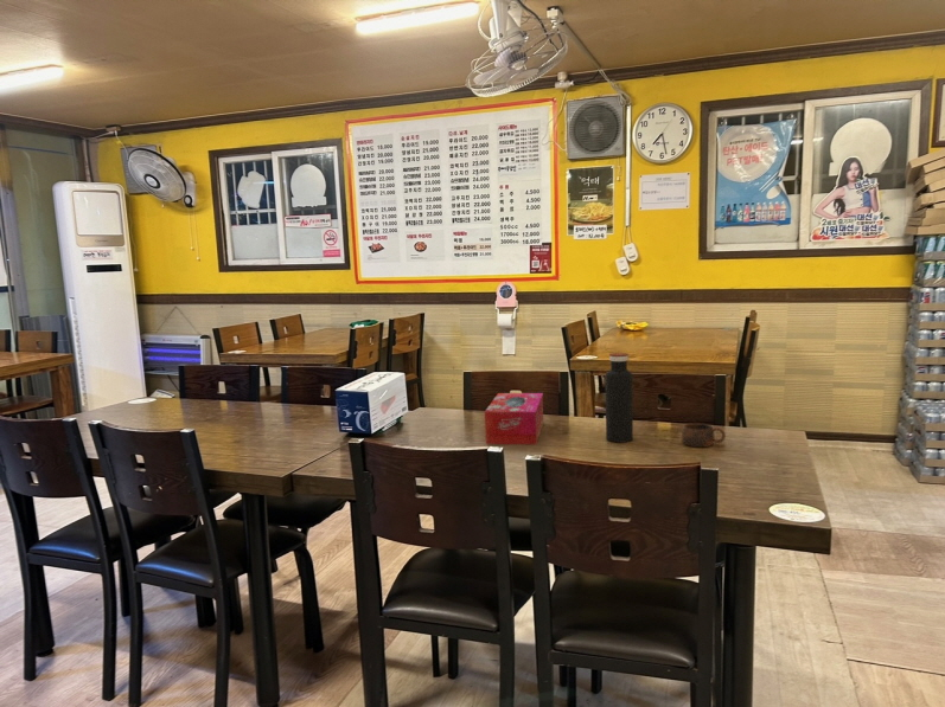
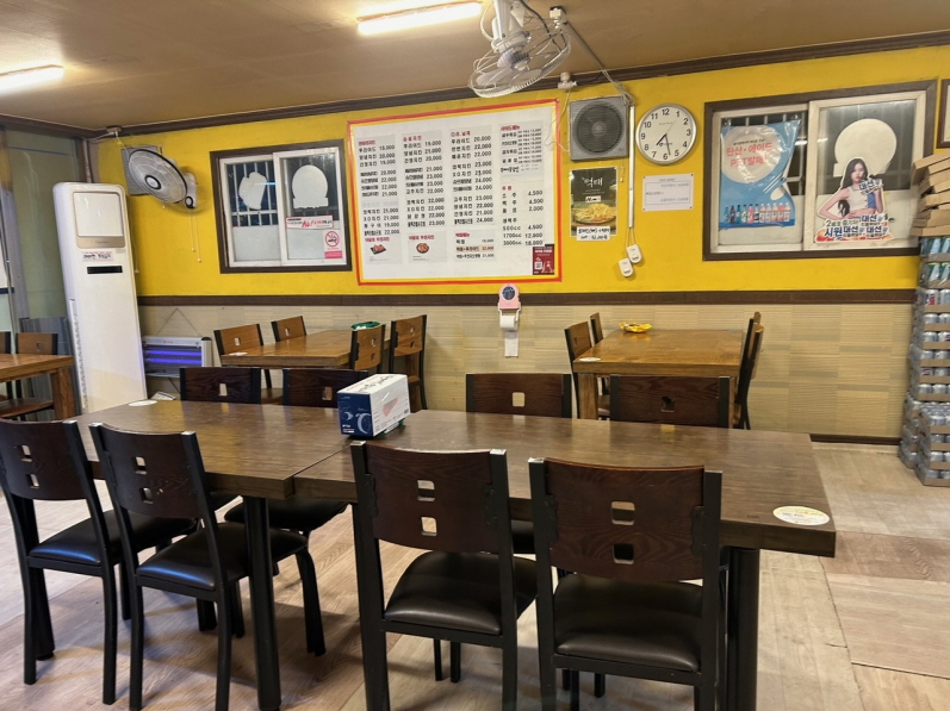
- cup (702, 435)
- water bottle (619, 397)
- tissue box (516, 417)
